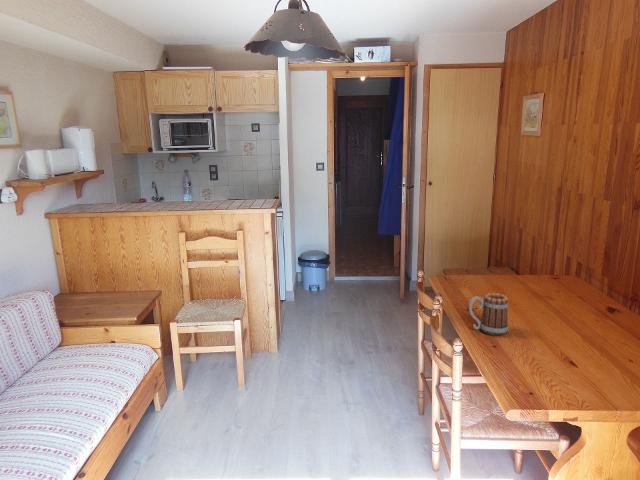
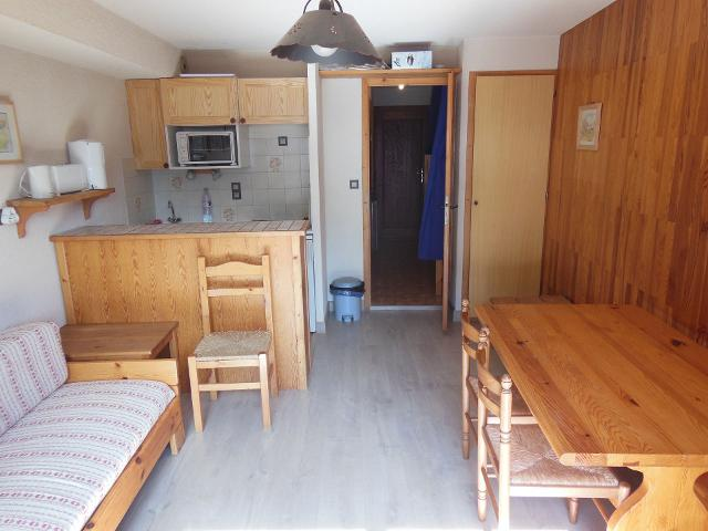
- mug (488, 313)
